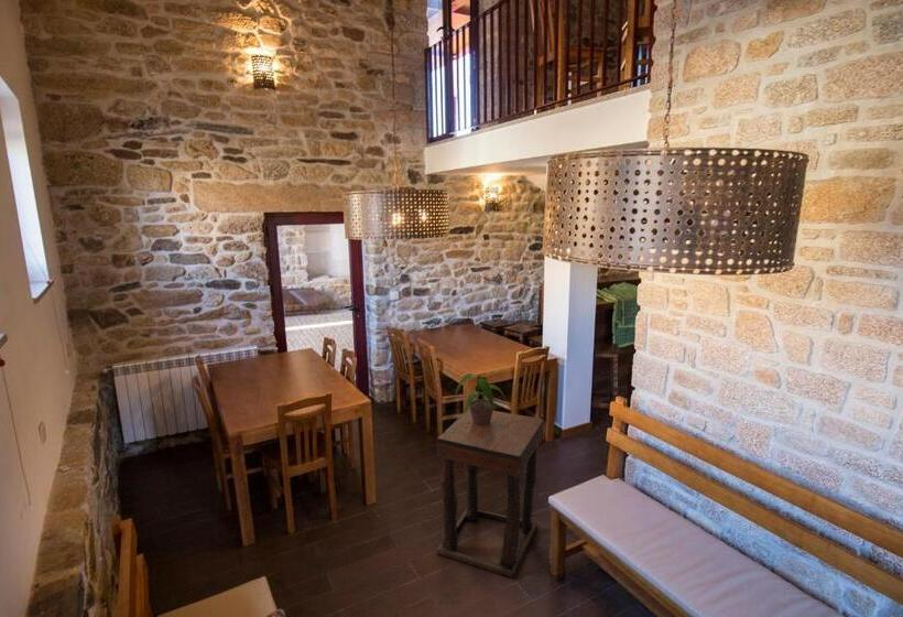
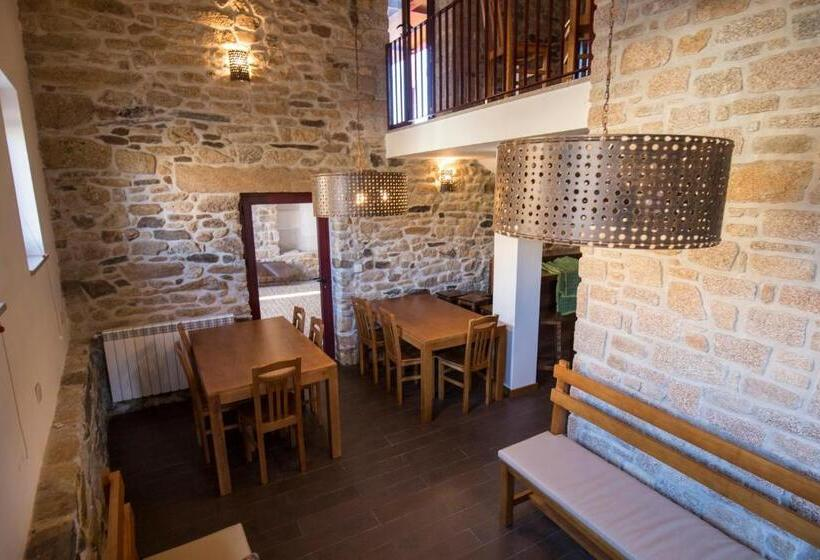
- side table (477, 484)
- potted plant (481, 399)
